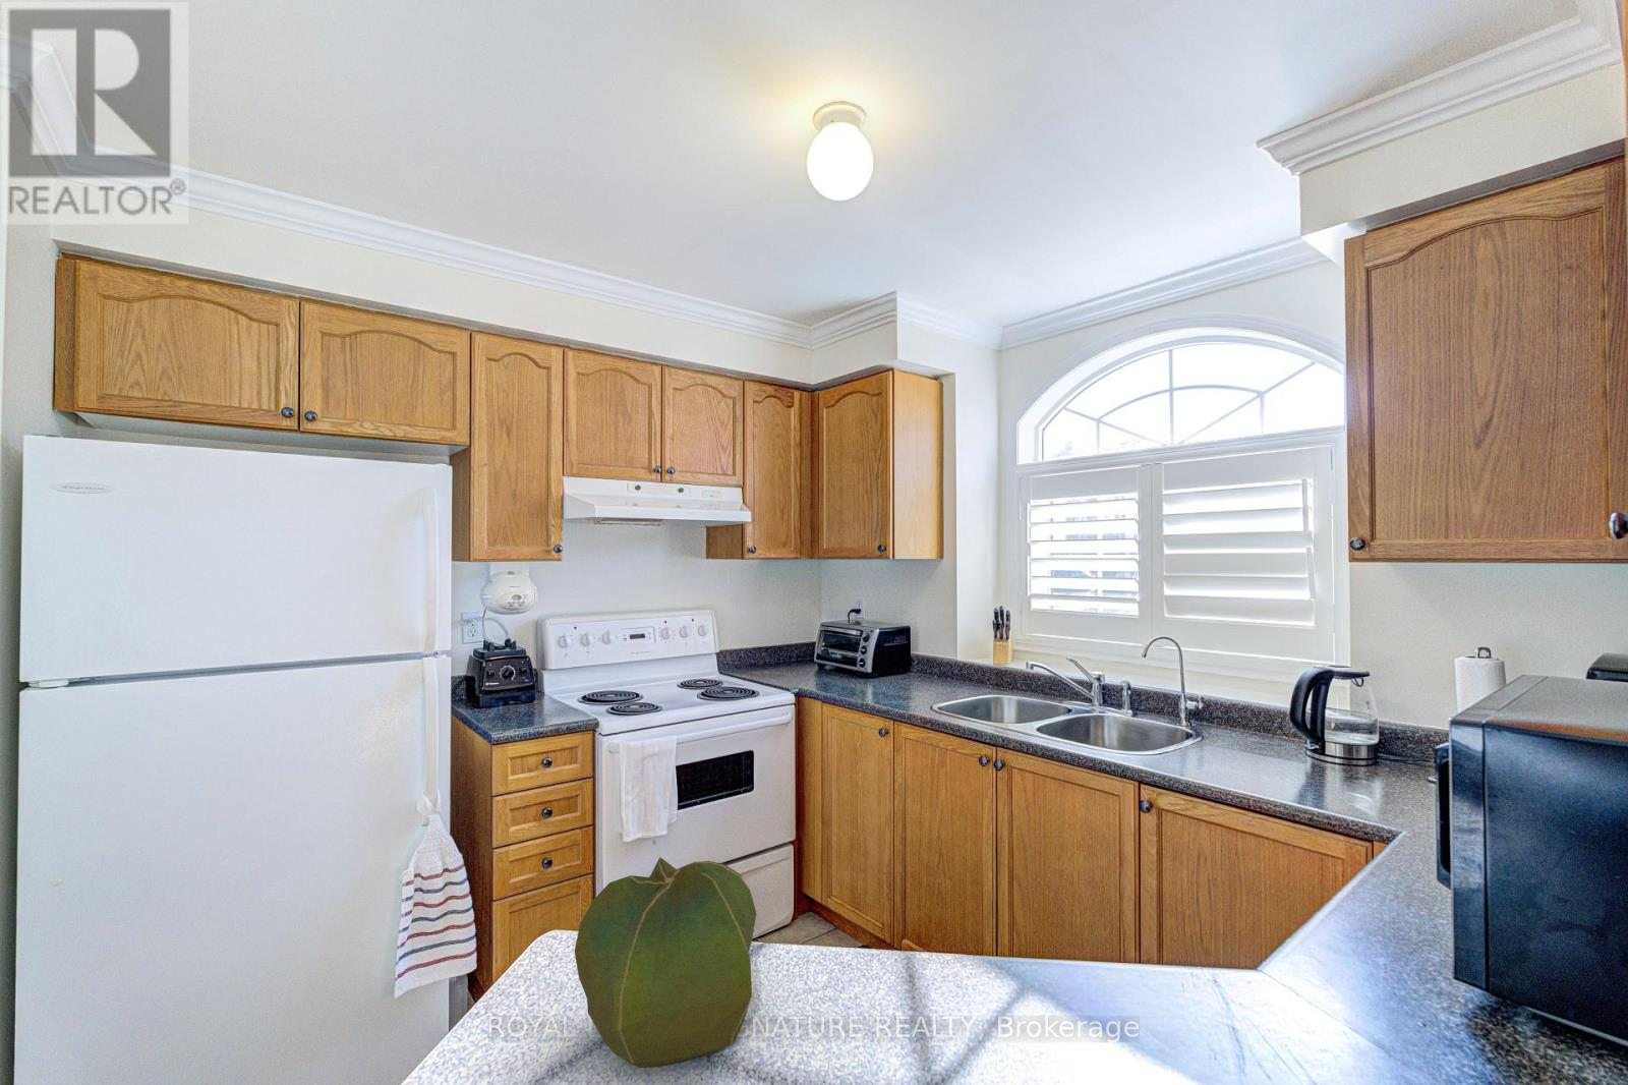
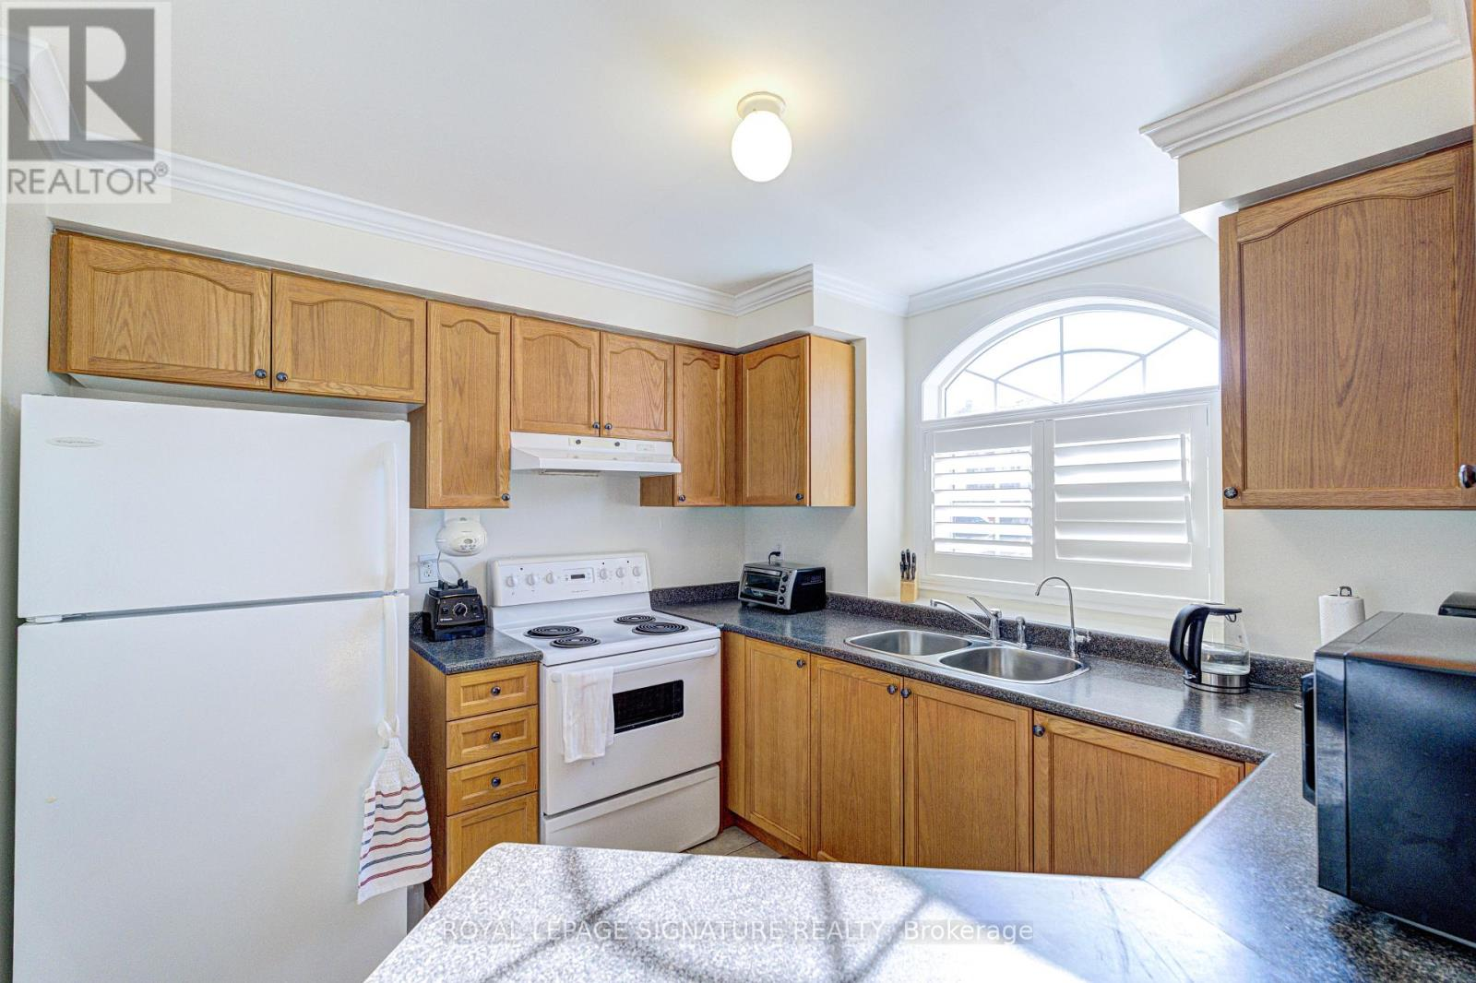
- cabbage (680, 949)
